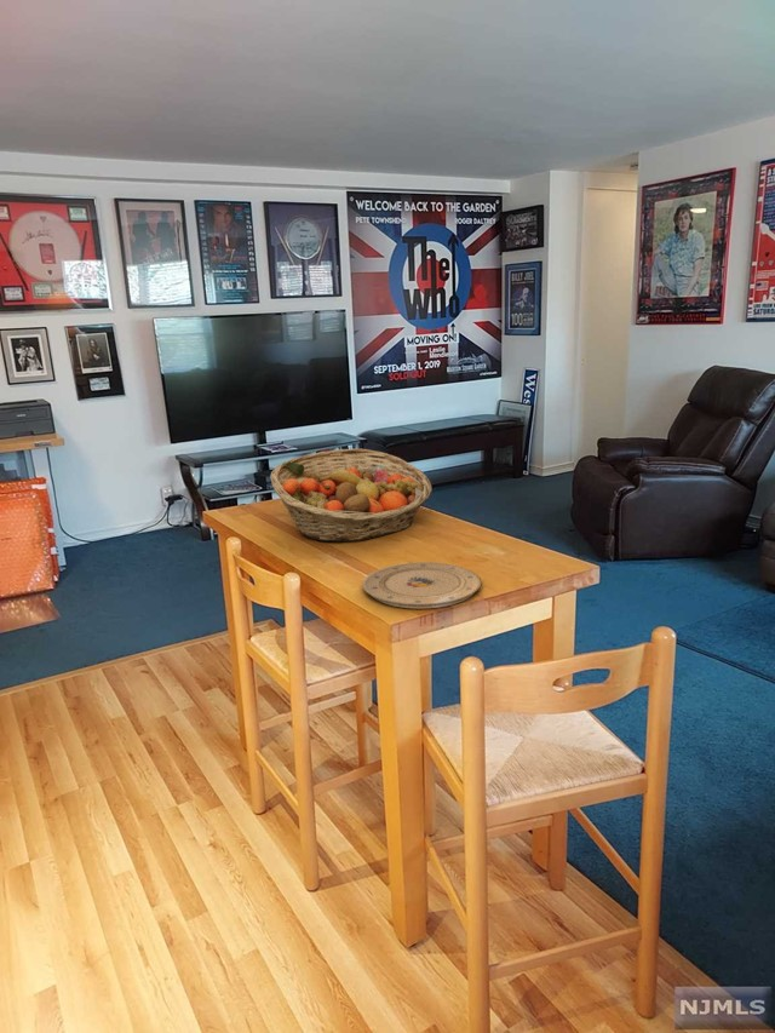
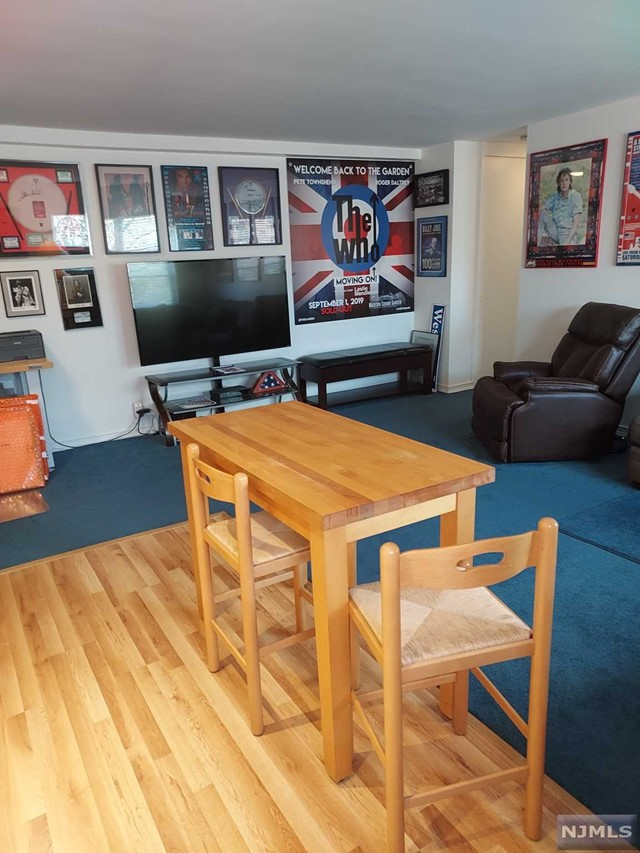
- plate (421, 584)
- fruit basket (352, 493)
